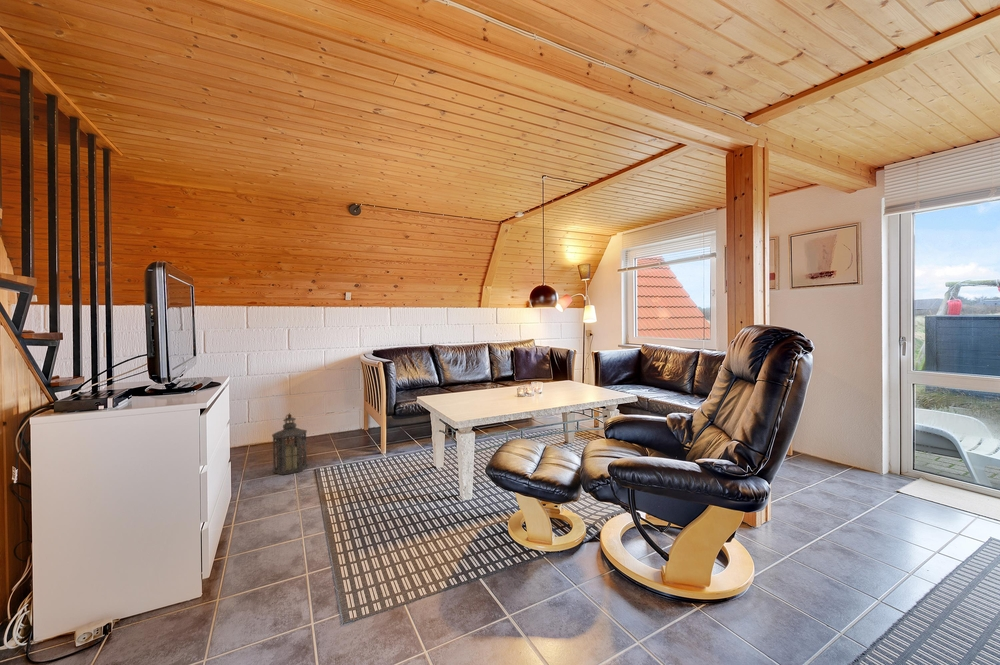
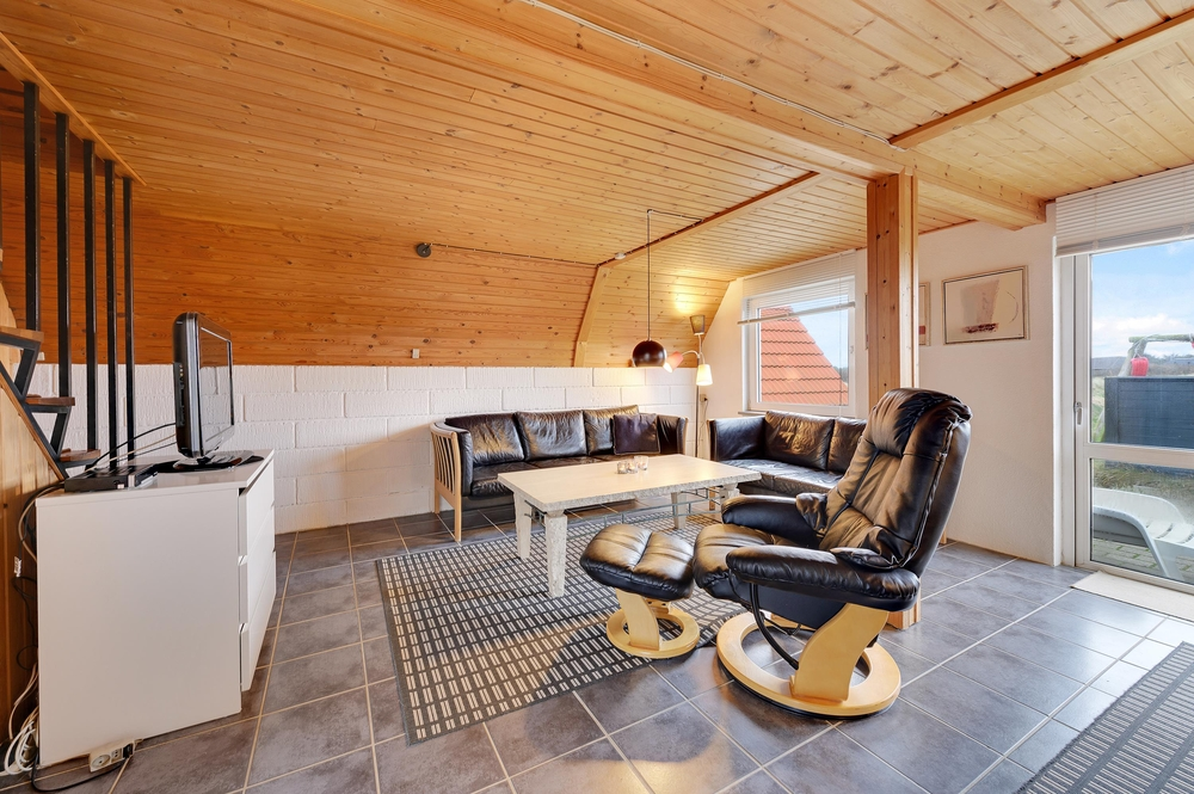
- lantern (288, 441)
